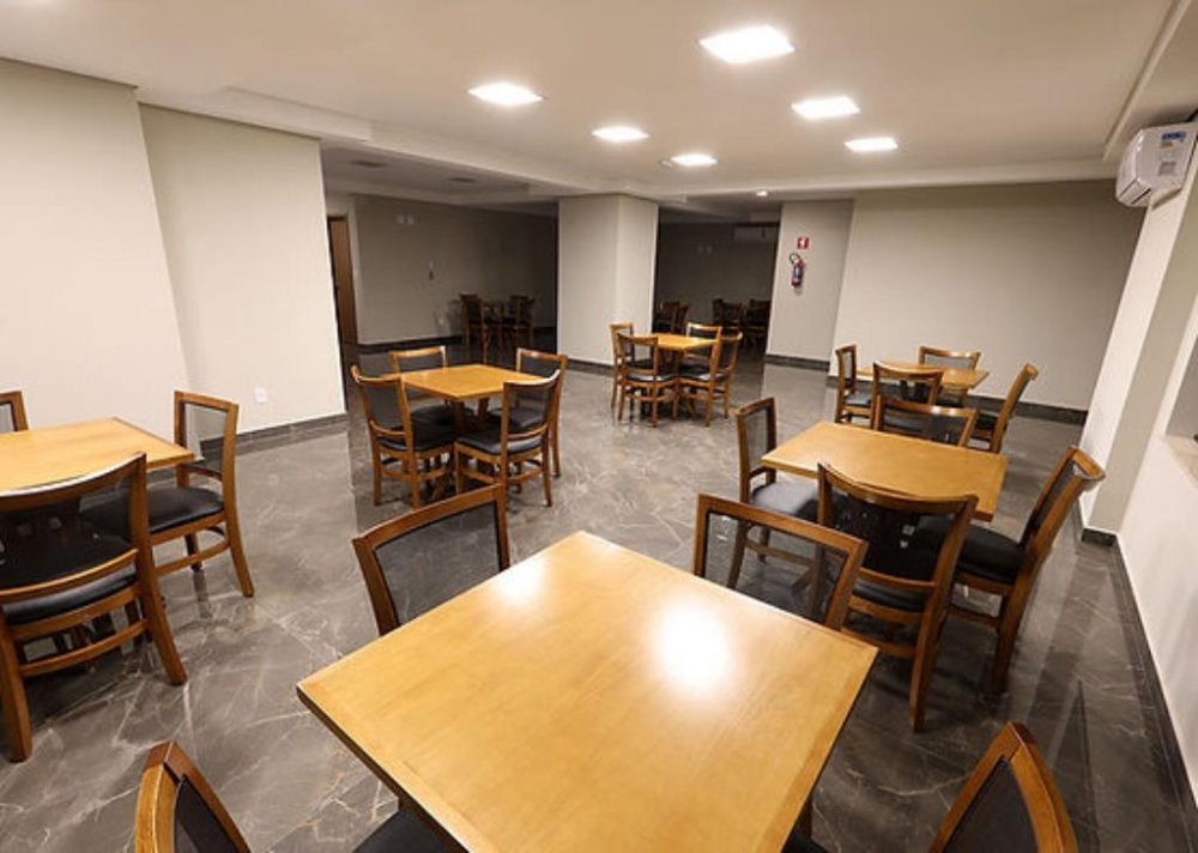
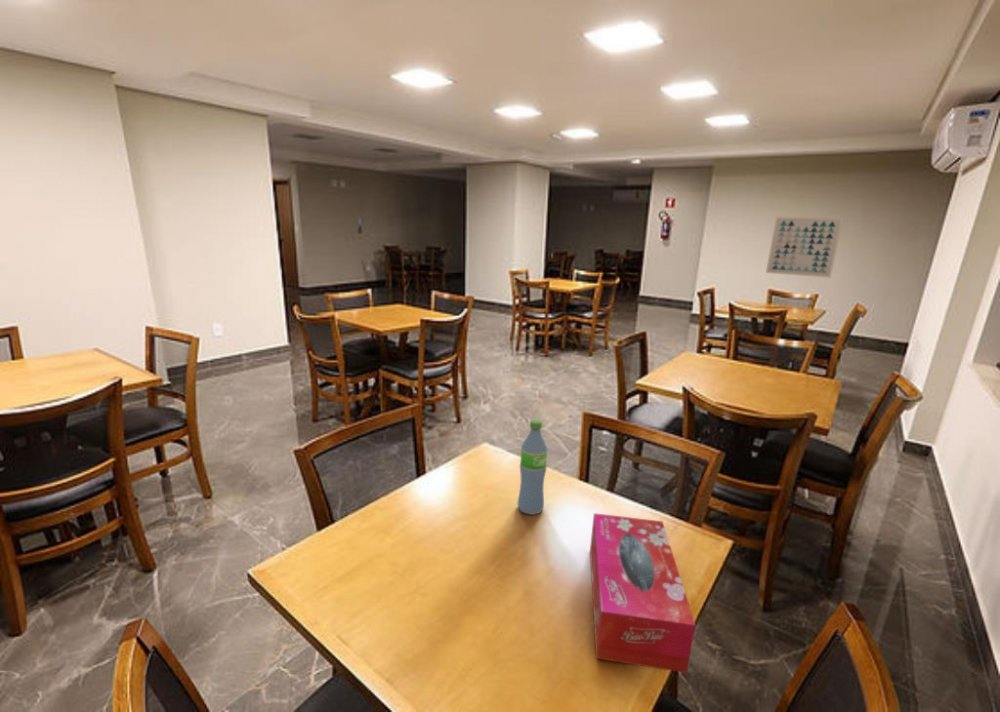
+ water bottle (533, 465)
+ tissue box (633, 581)
+ wall art (802, 246)
